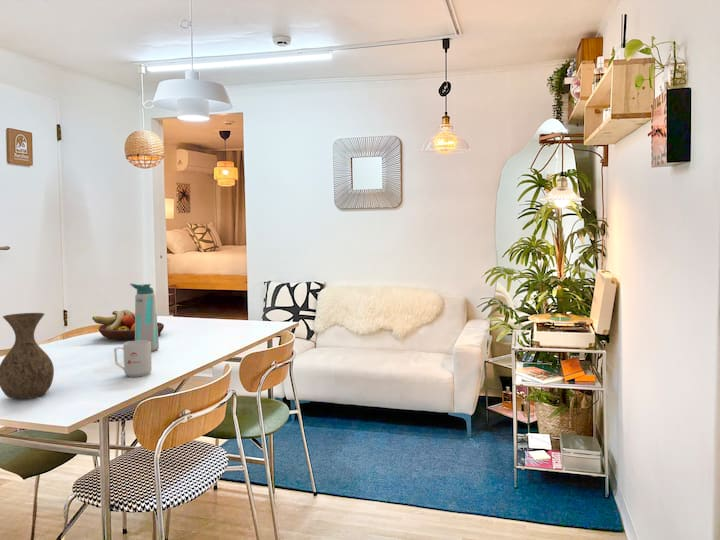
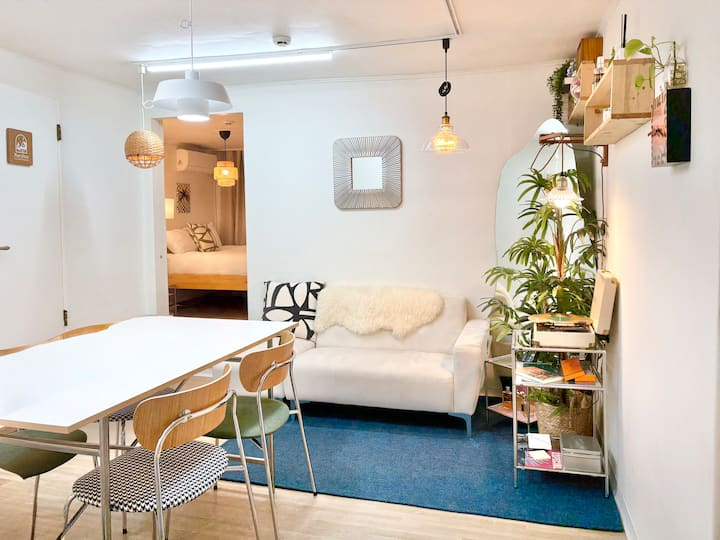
- water bottle (144, 317)
- mug (132, 358)
- fruit bowl (131, 323)
- vase (25, 355)
